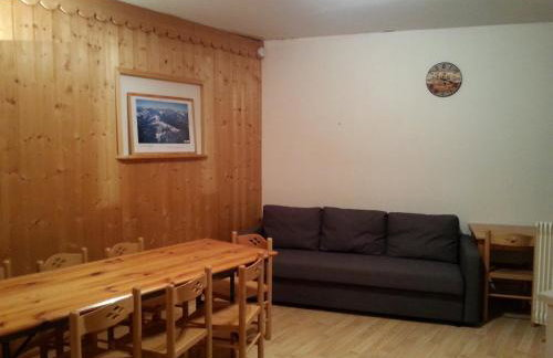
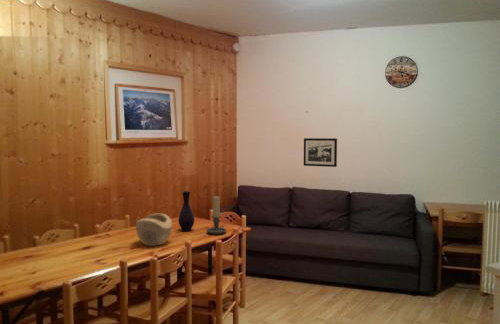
+ candle holder (217, 214)
+ decorative bowl (154, 229)
+ picture frame (320, 152)
+ vase (186, 210)
